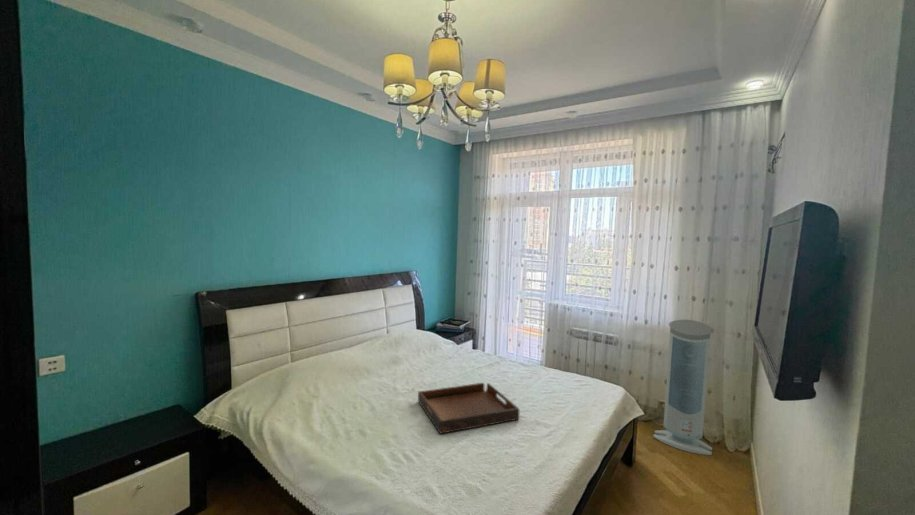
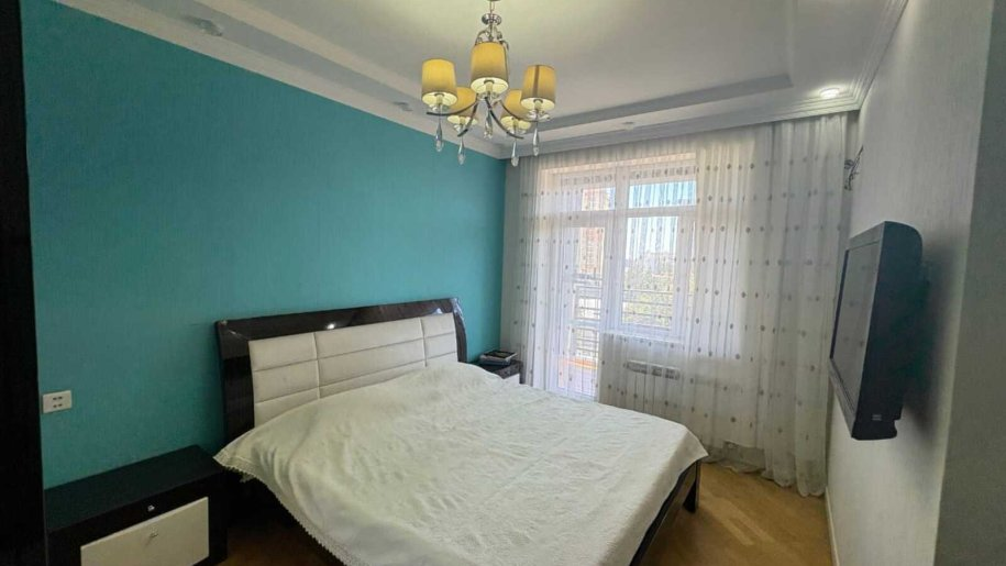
- serving tray (466, 404)
- air purifier (686, 382)
